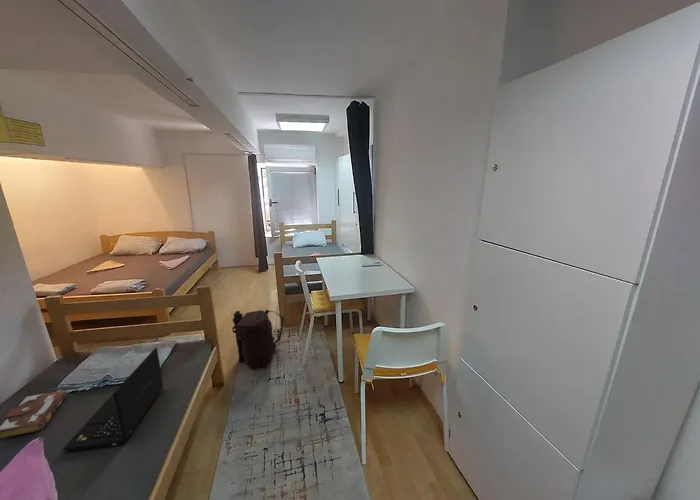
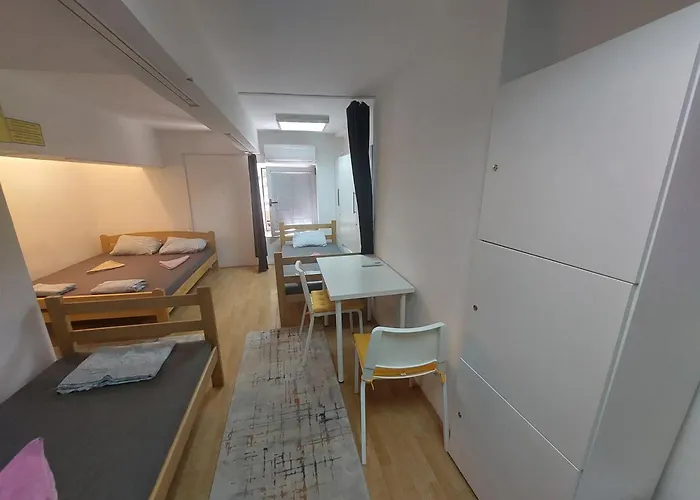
- backpack (256, 335)
- laptop (116, 393)
- book (32, 412)
